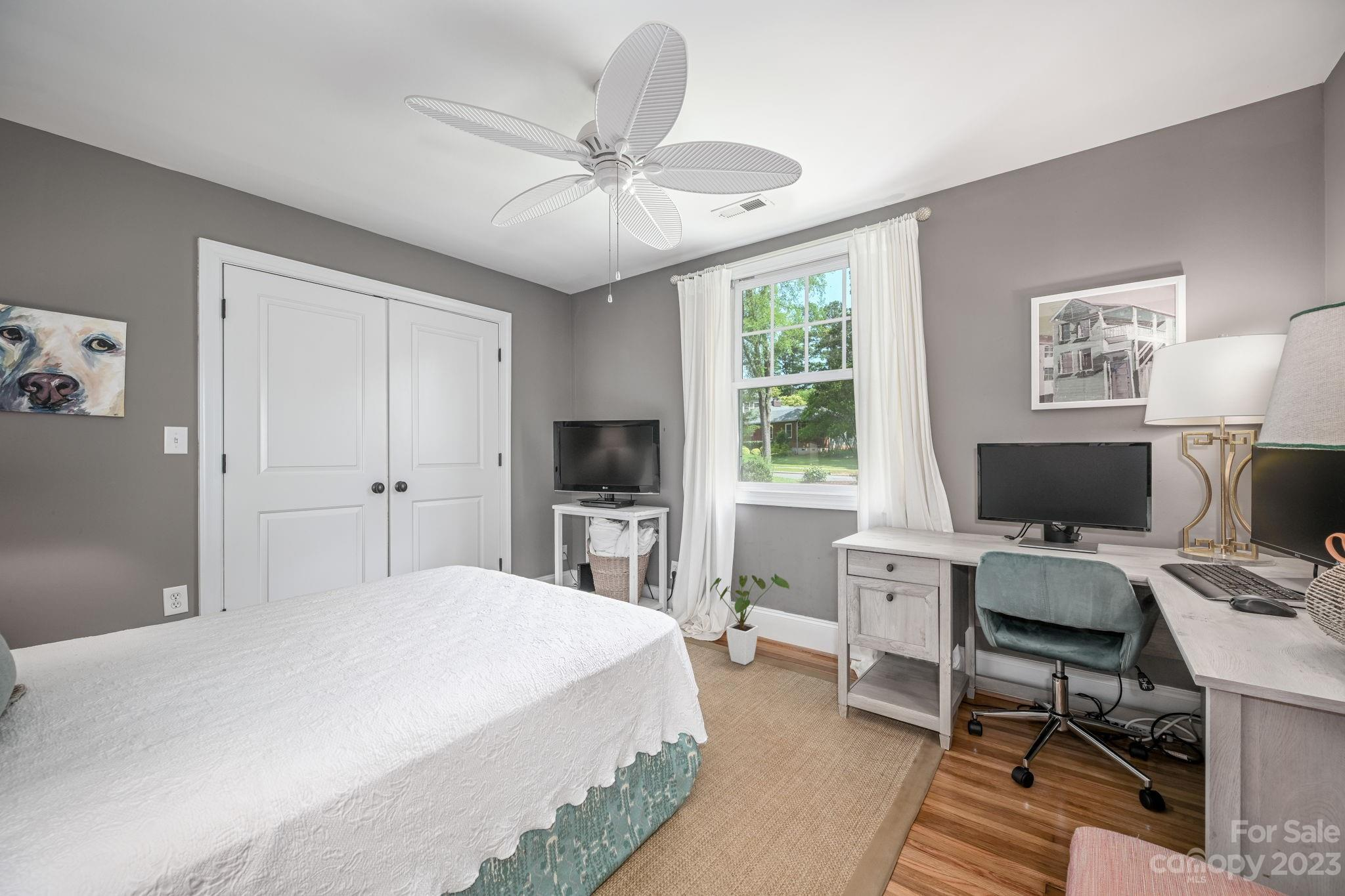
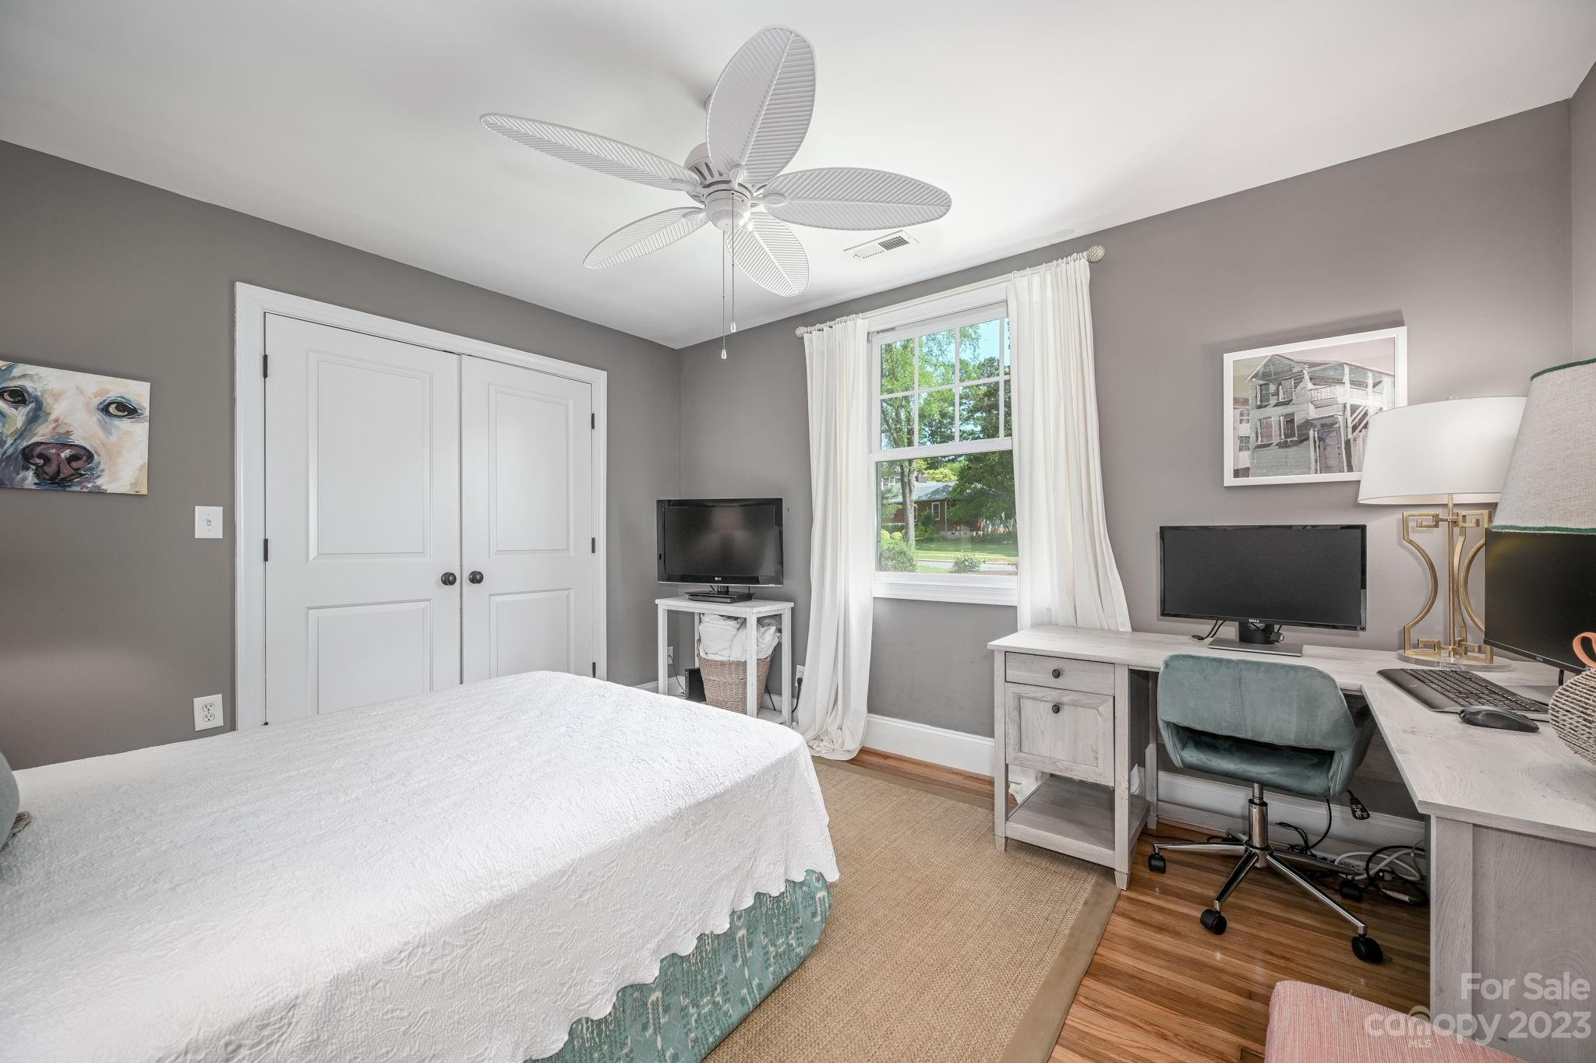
- house plant (747, 617)
